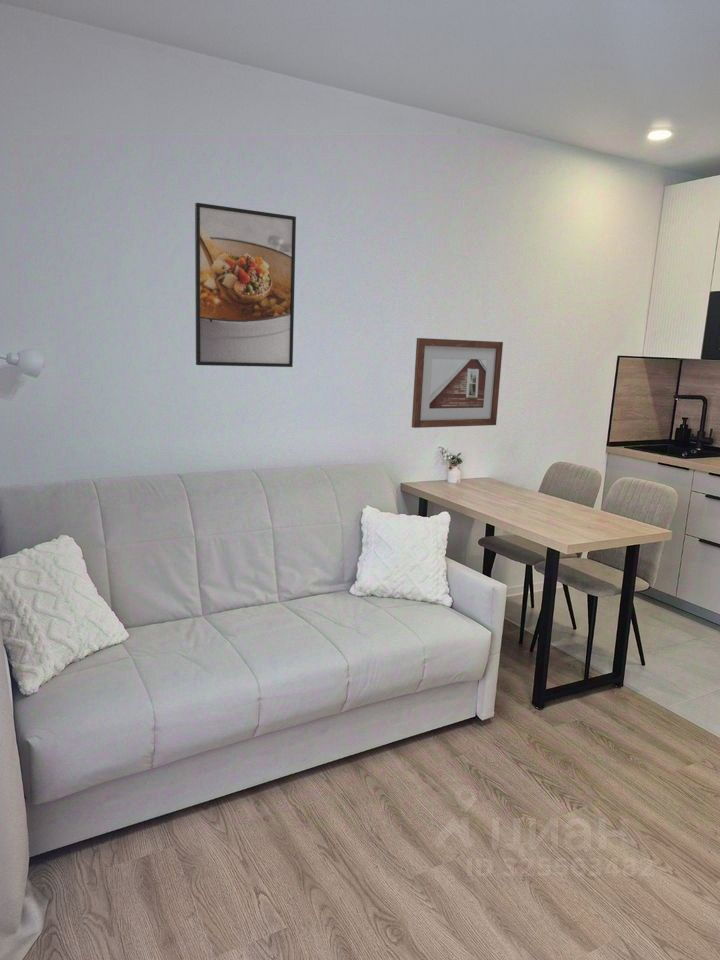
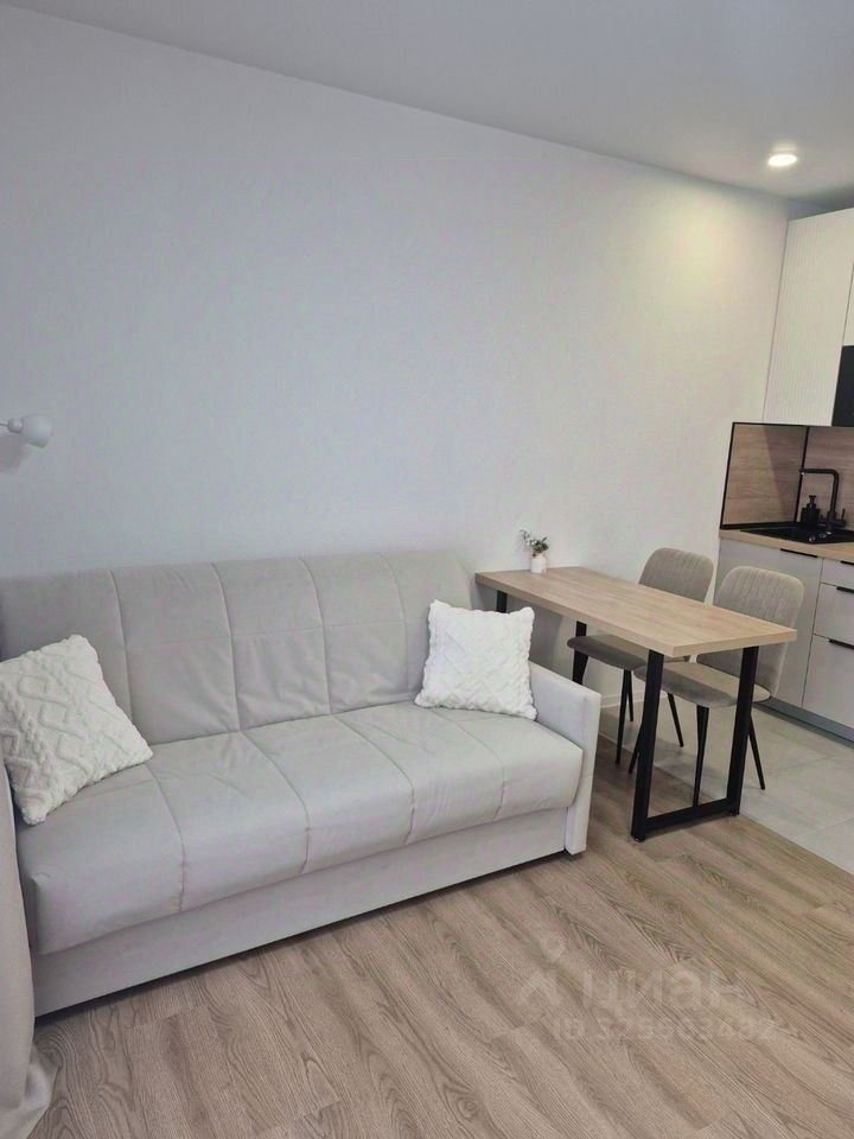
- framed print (246, 289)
- picture frame (458, 383)
